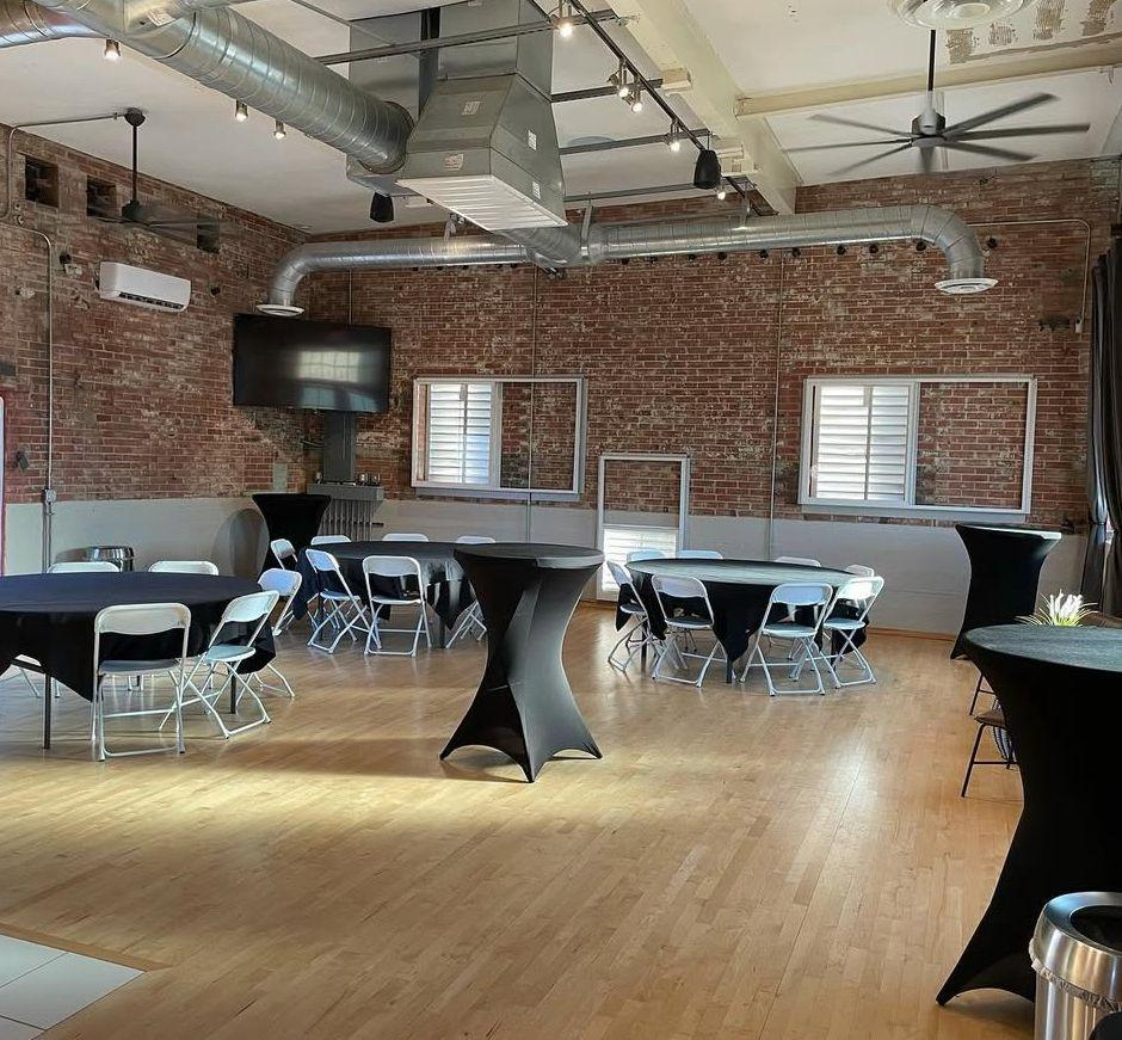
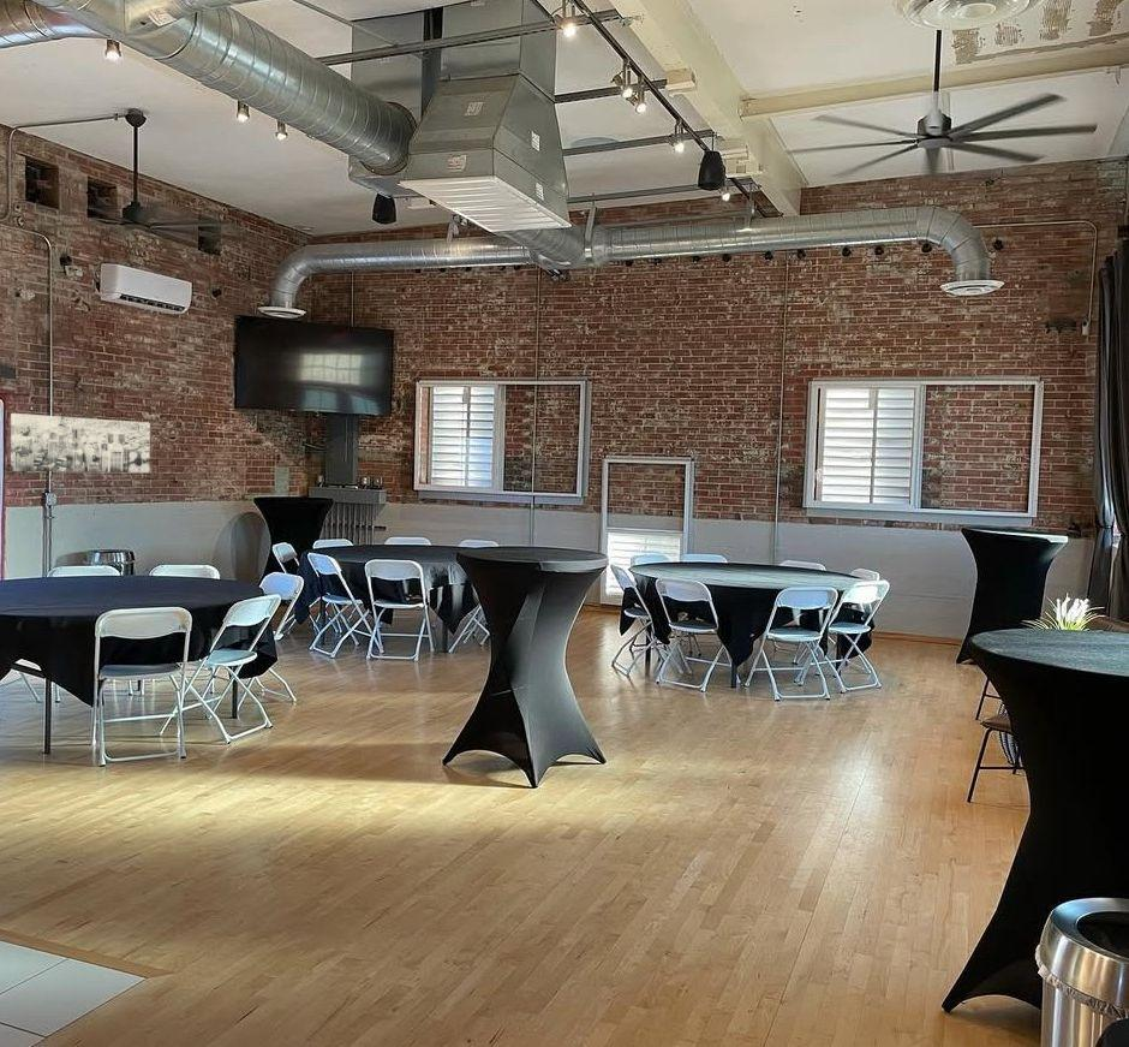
+ wall art (85, 445)
